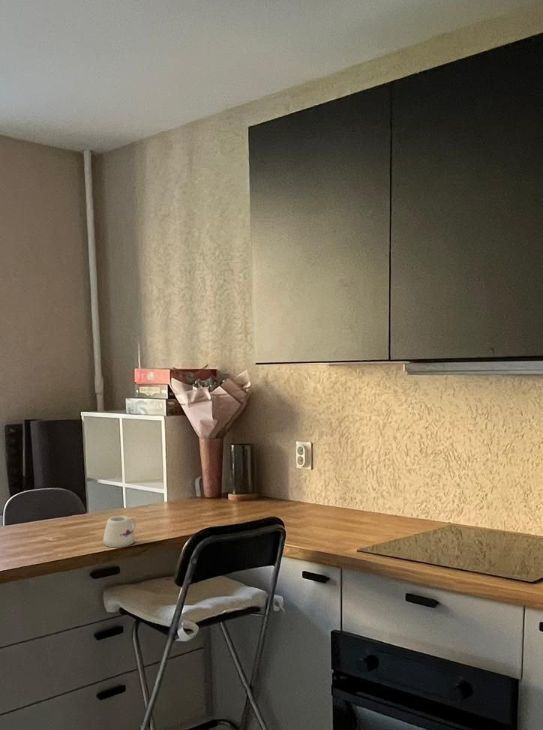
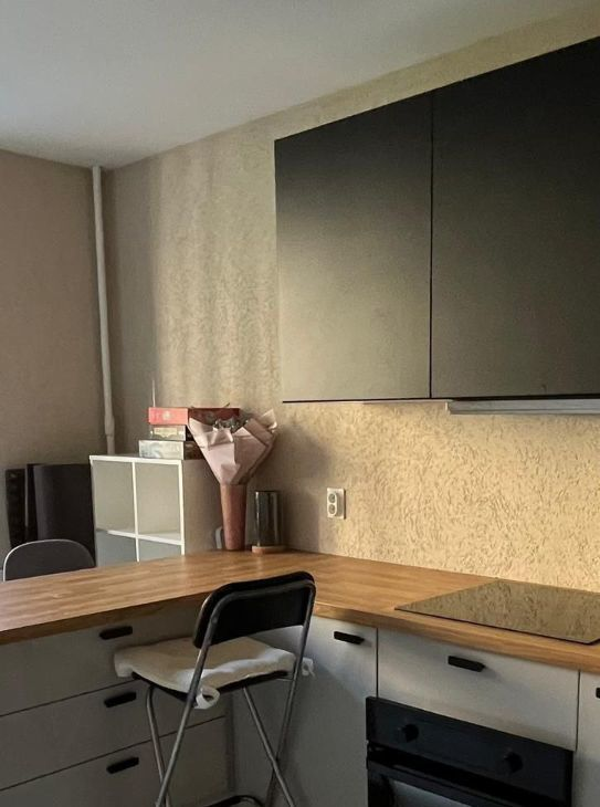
- mug (122, 529)
